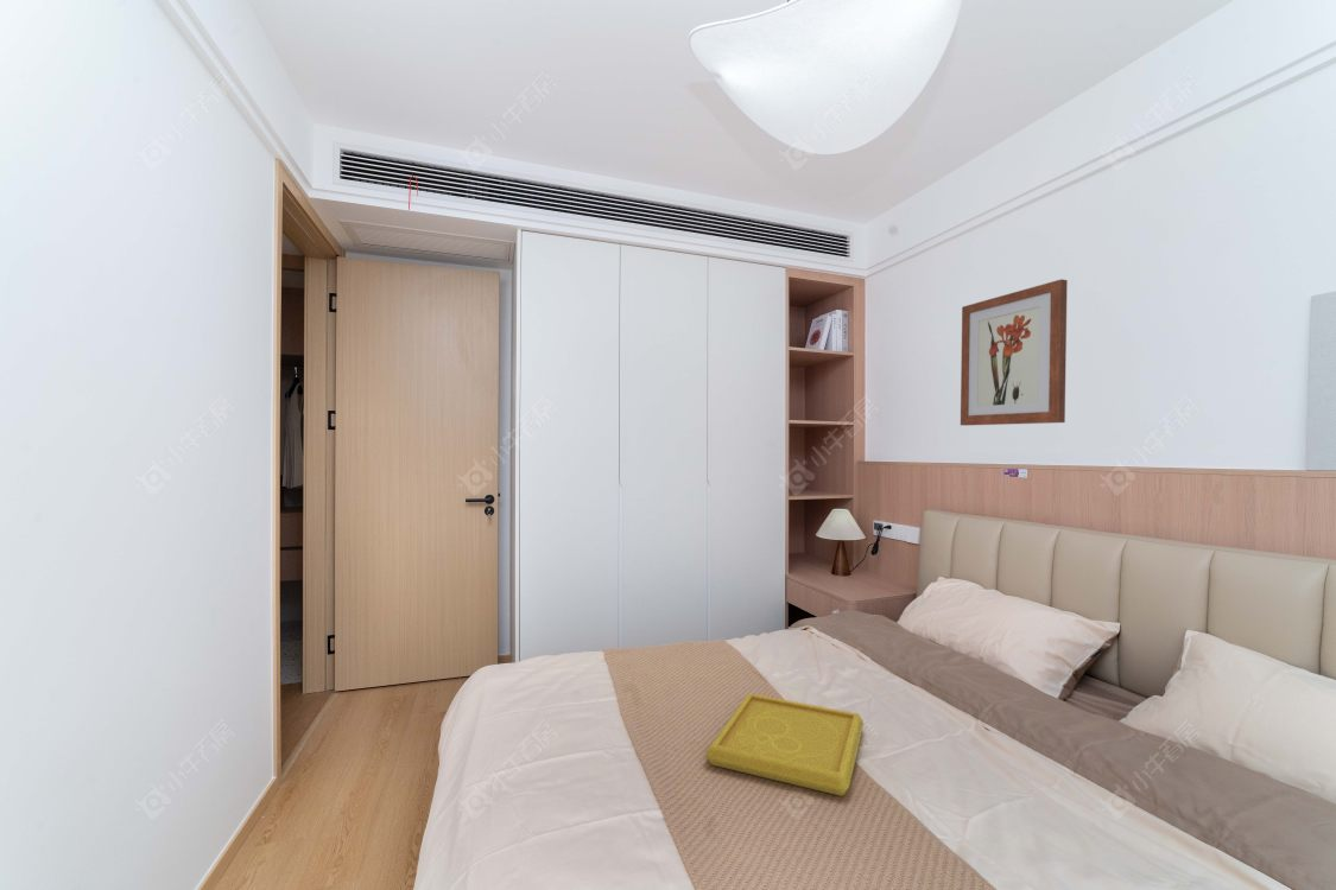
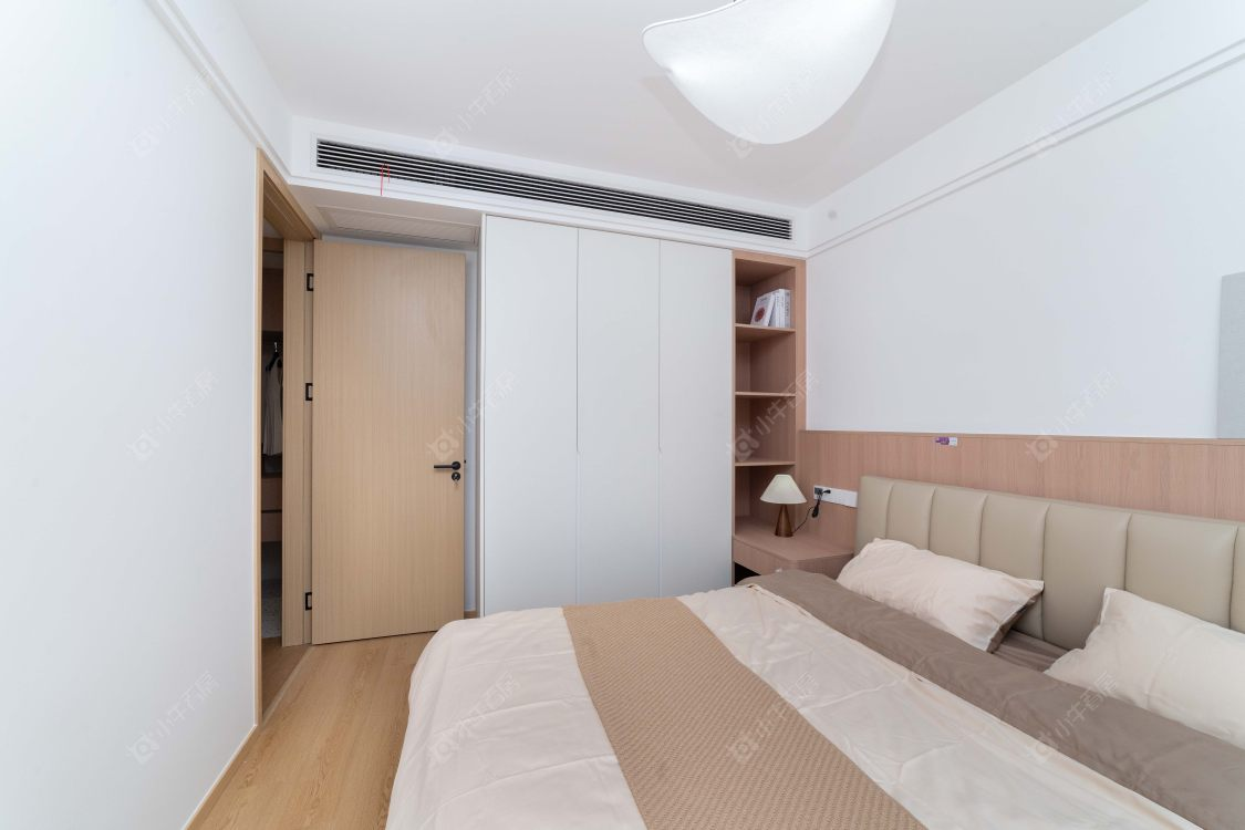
- serving tray (789, 737)
- wall art (1008, 358)
